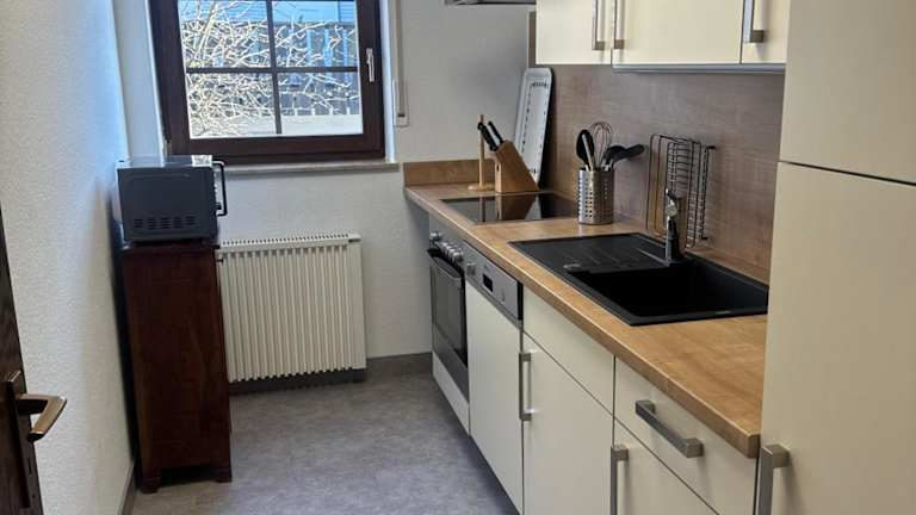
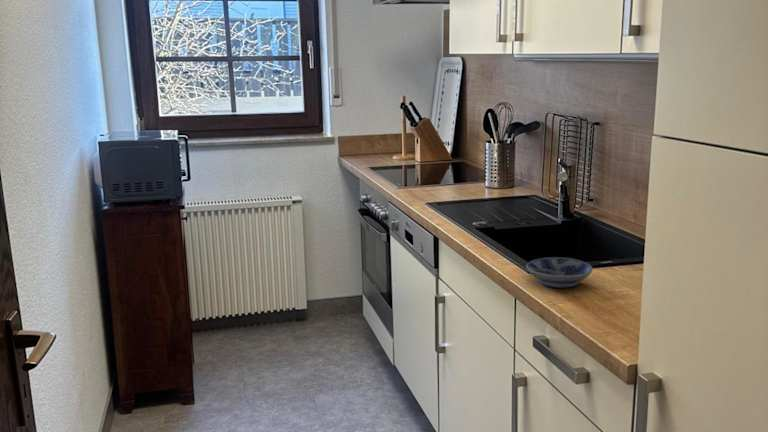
+ bowl (558, 273)
